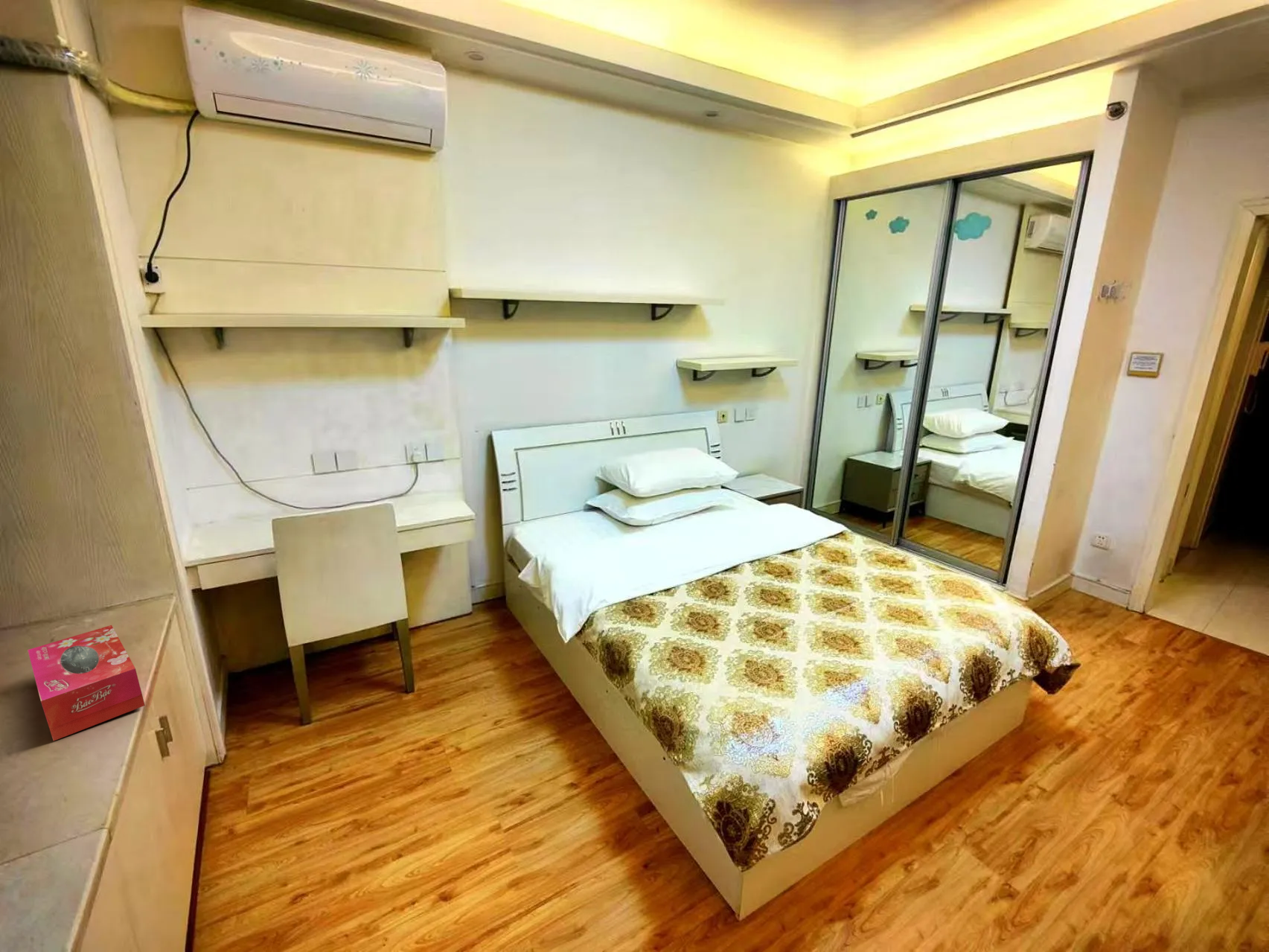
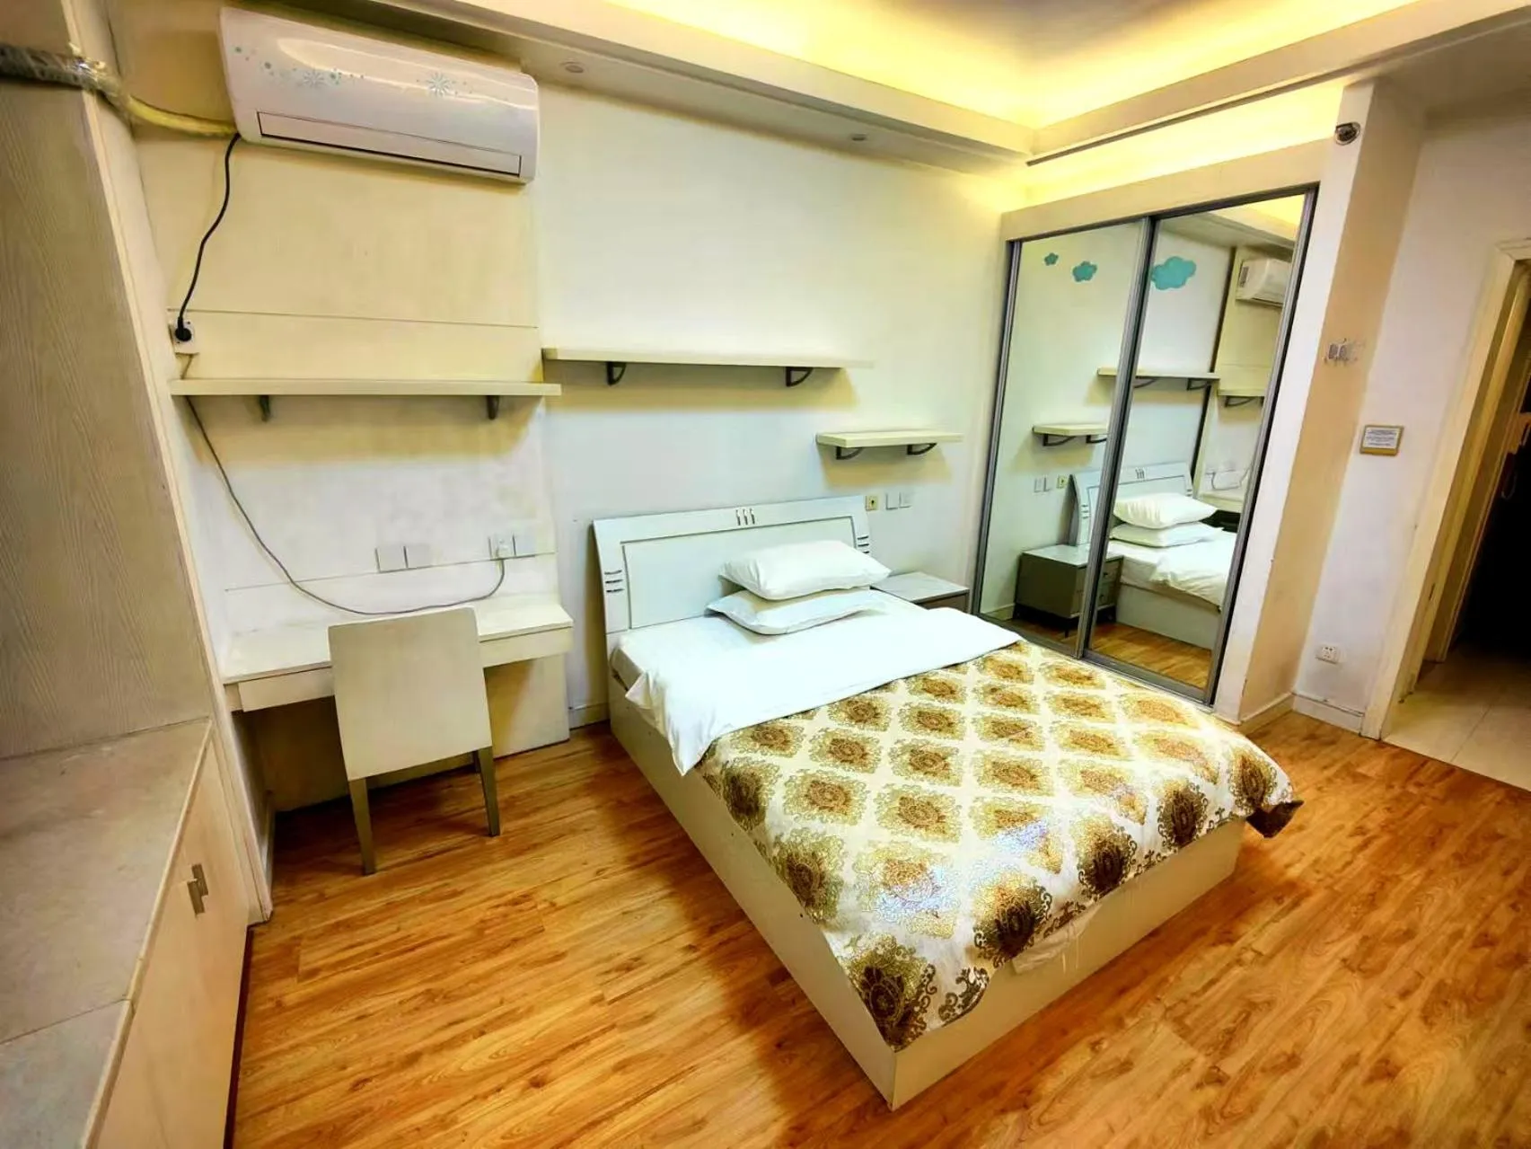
- tissue box (85, 677)
